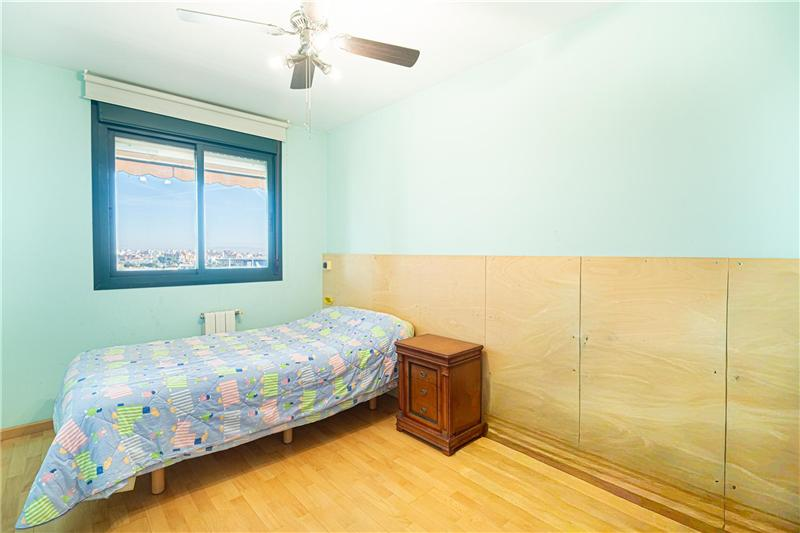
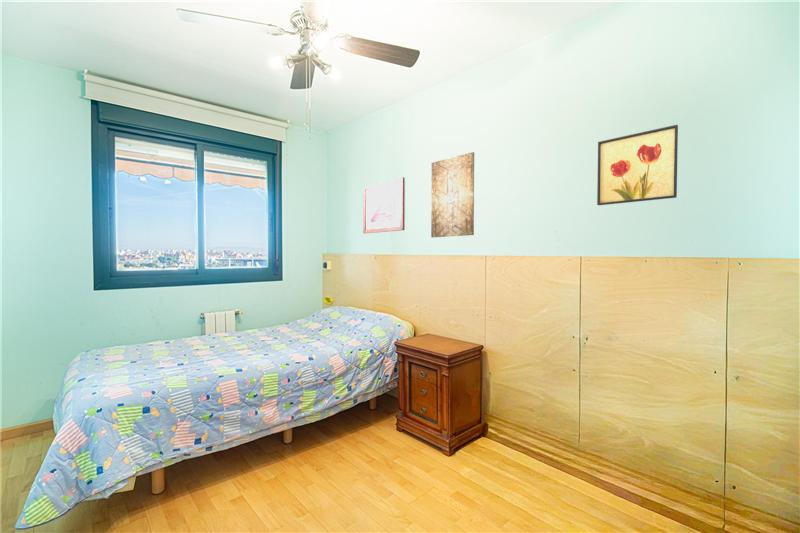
+ wall art (451, 197)
+ wall art (635, 168)
+ picture frame (382, 207)
